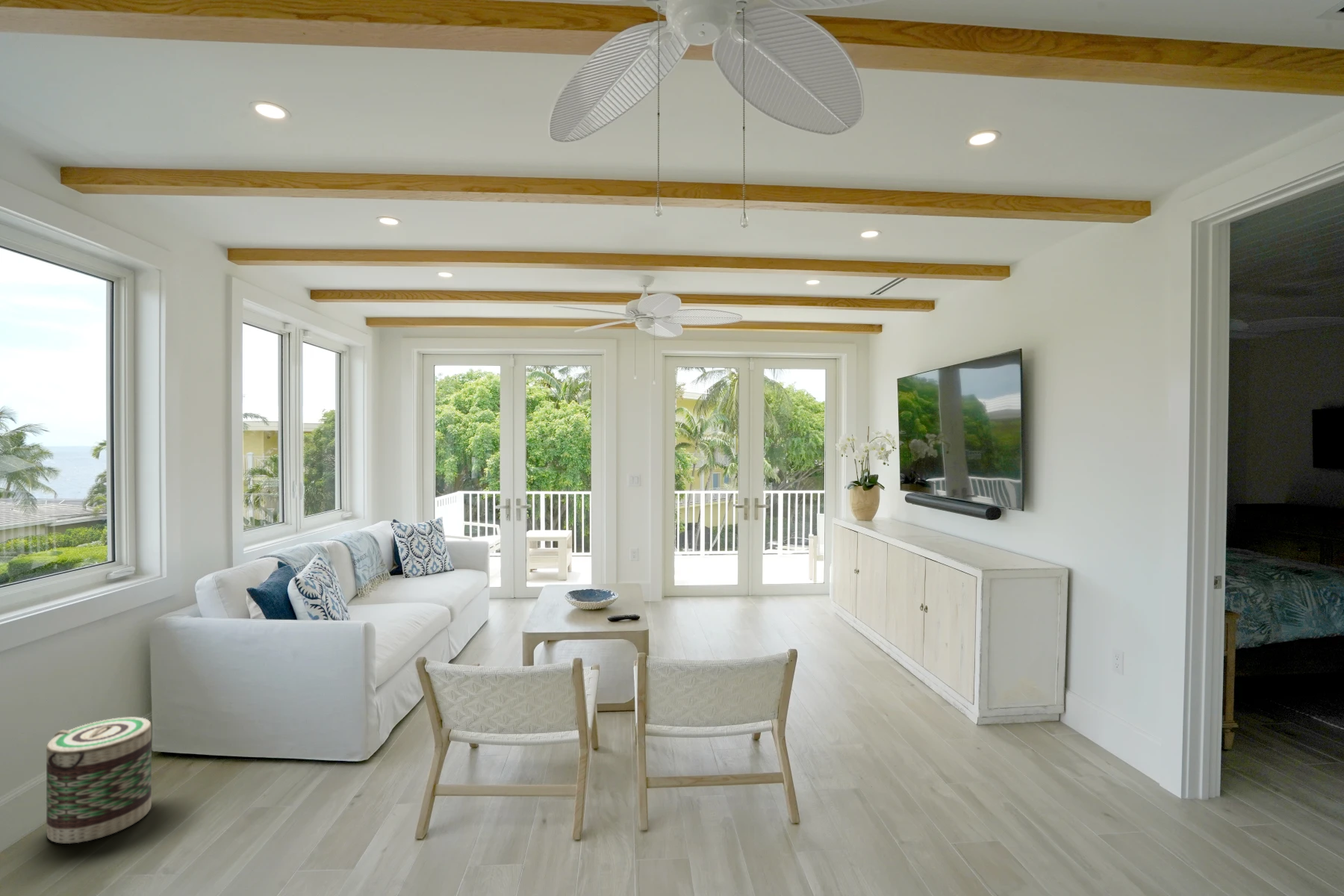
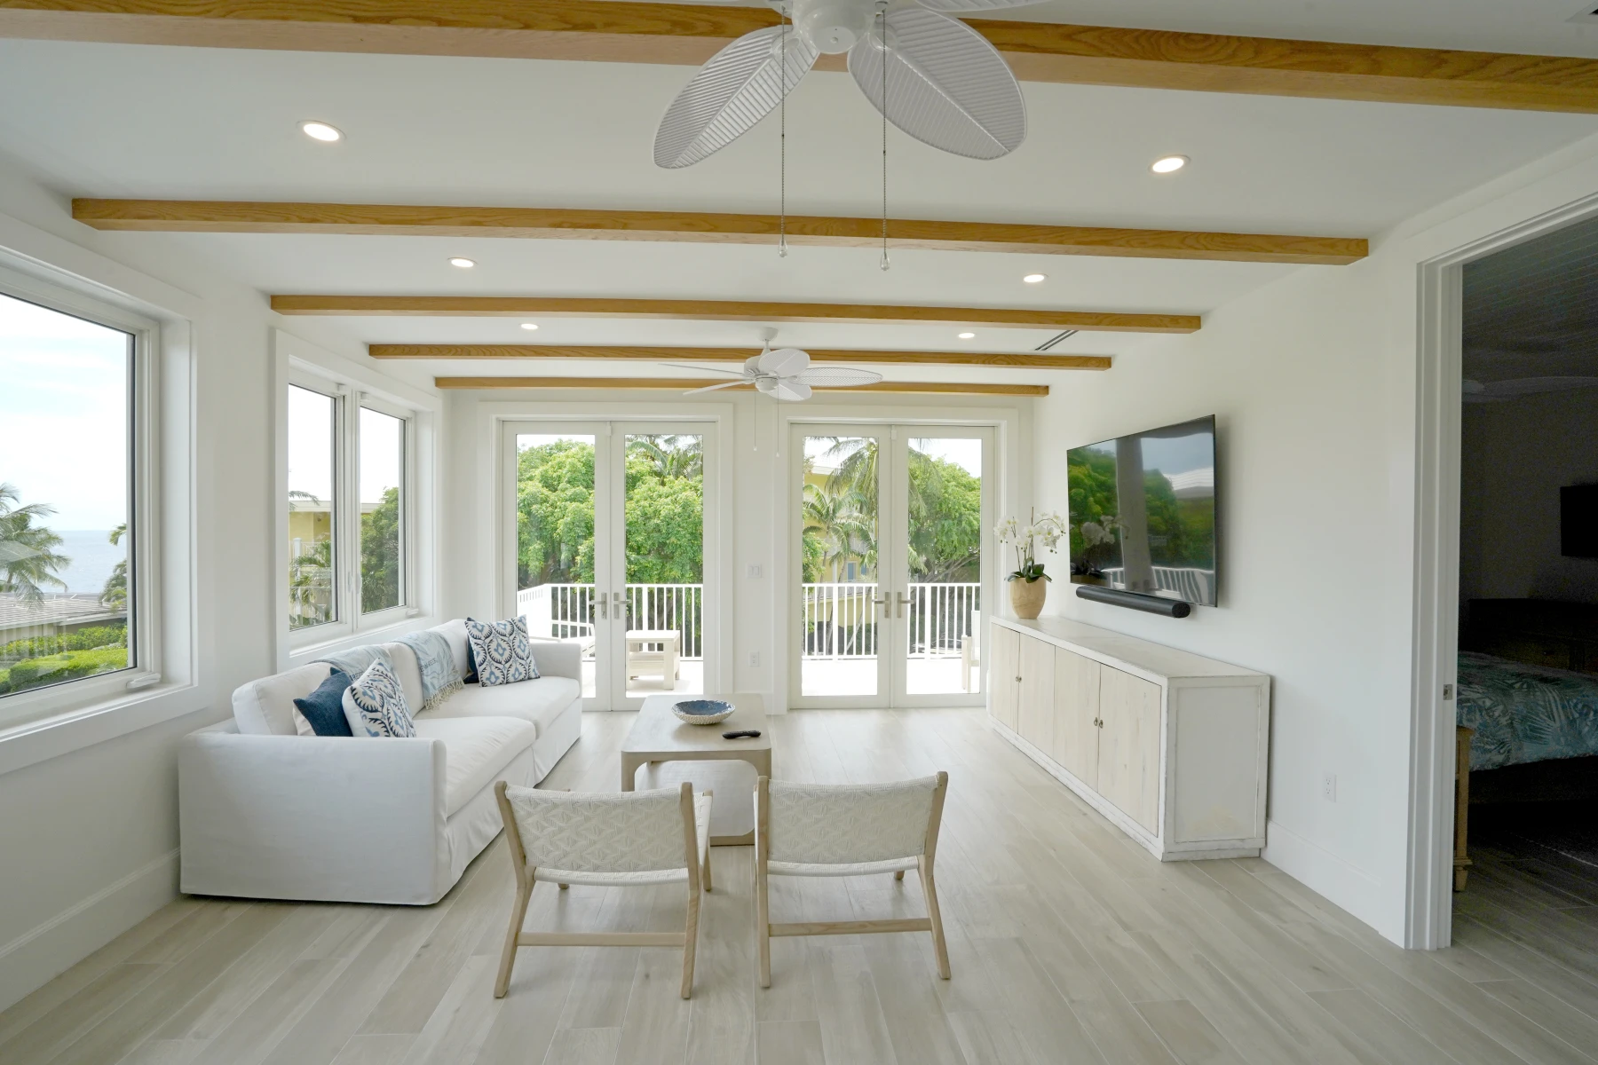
- basket (98, 774)
